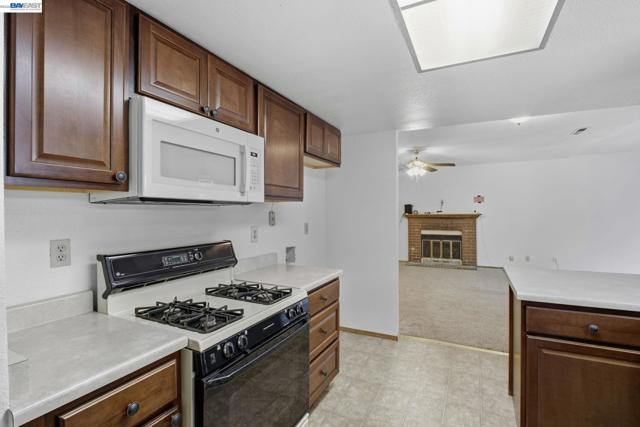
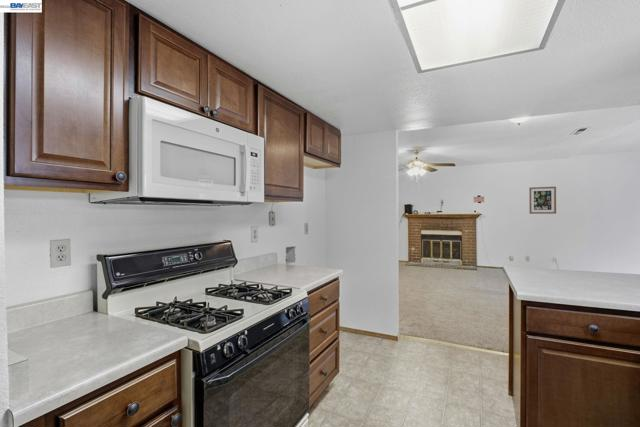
+ wall art (542, 200)
